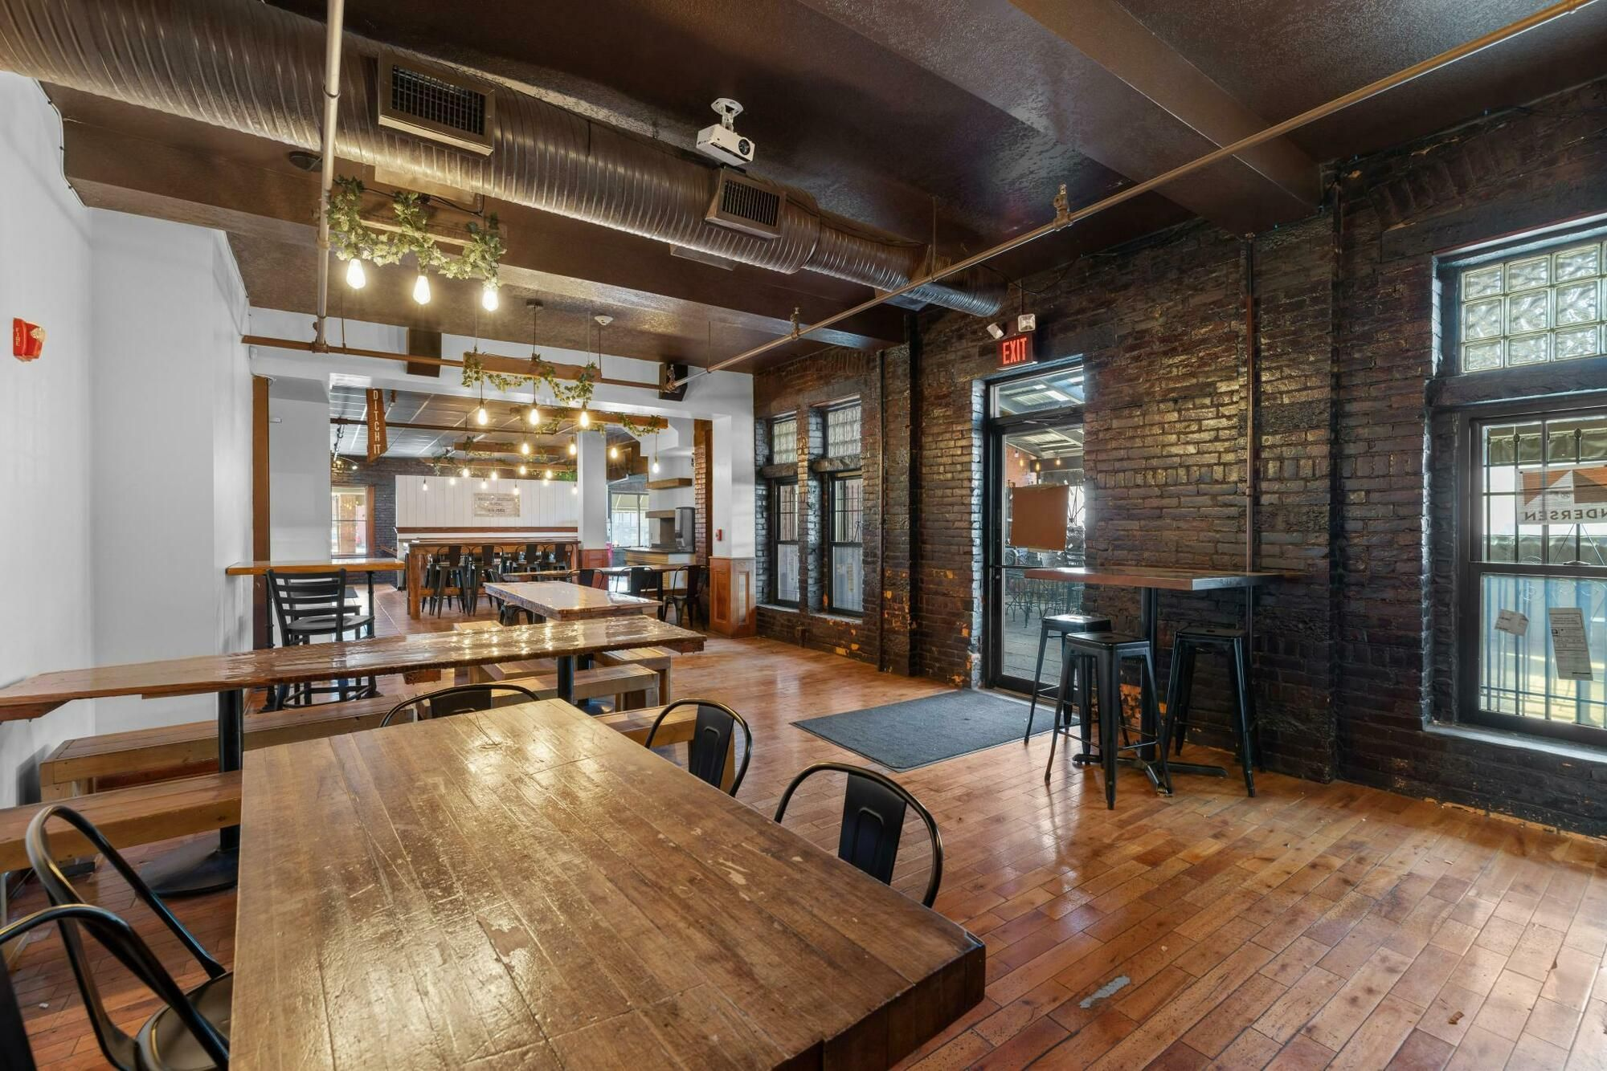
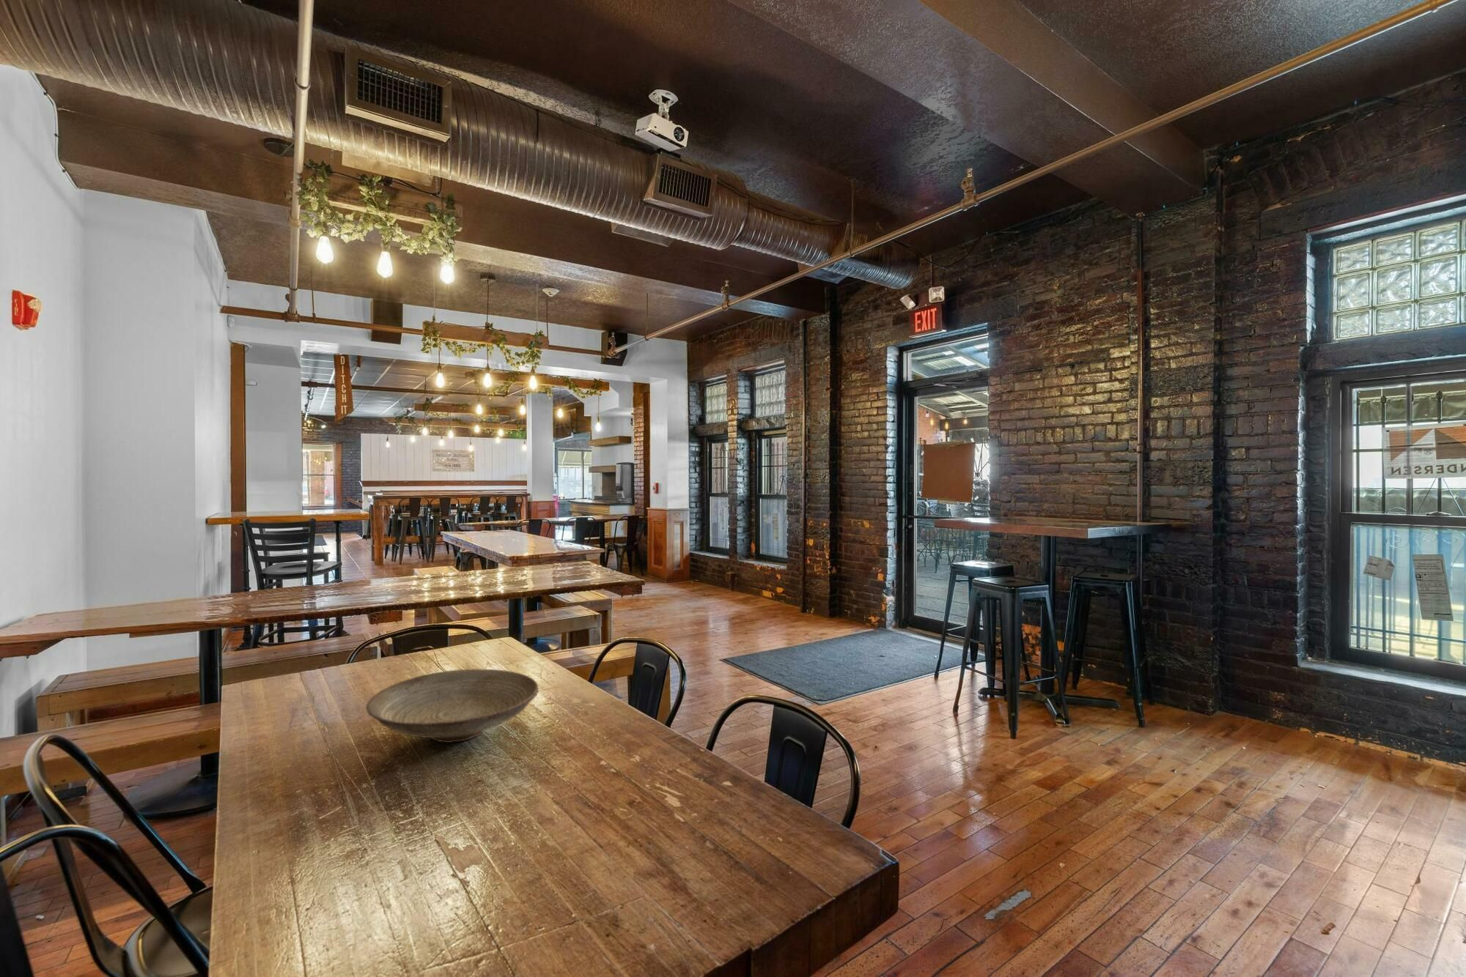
+ decorative bowl (457, 711)
